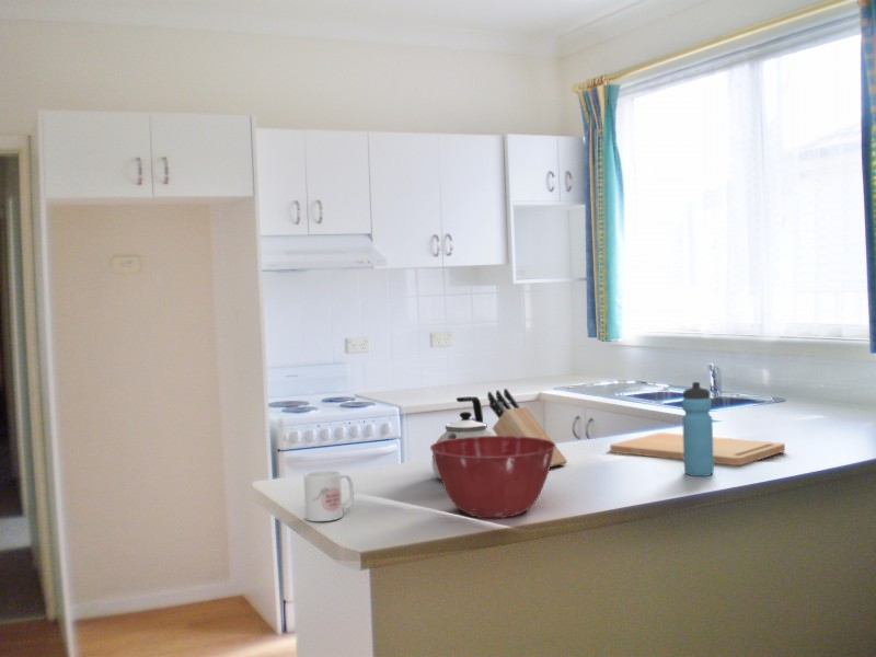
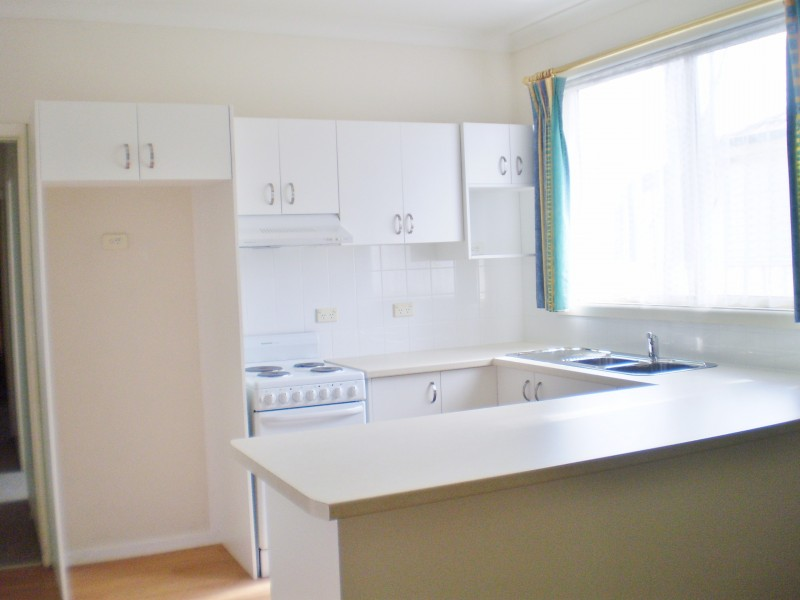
- mixing bowl (494, 477)
- kettle (465, 436)
- knife block (523, 426)
- mug (330, 494)
- water bottle (698, 428)
- cutting board (682, 447)
